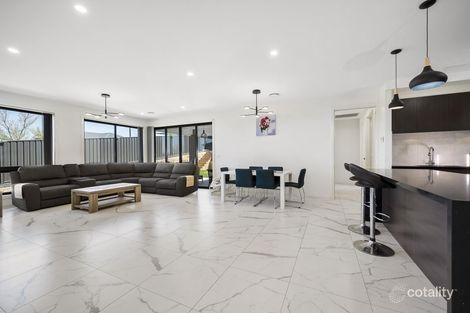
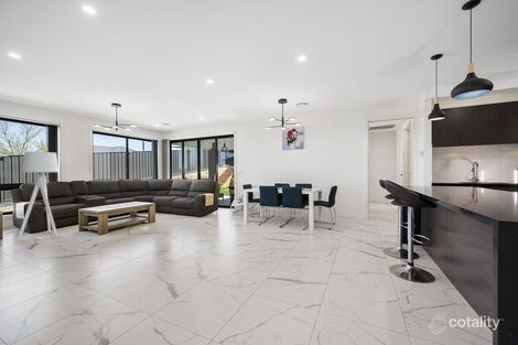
+ floor lamp (42, 194)
